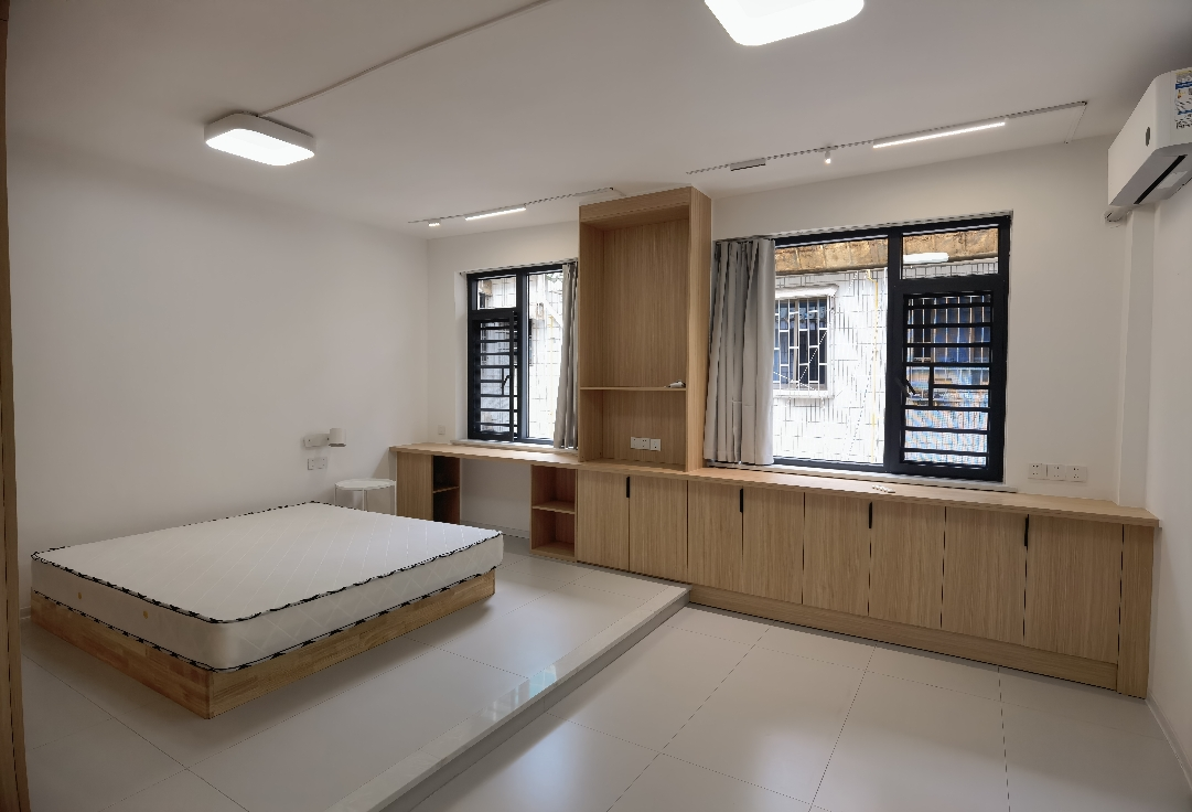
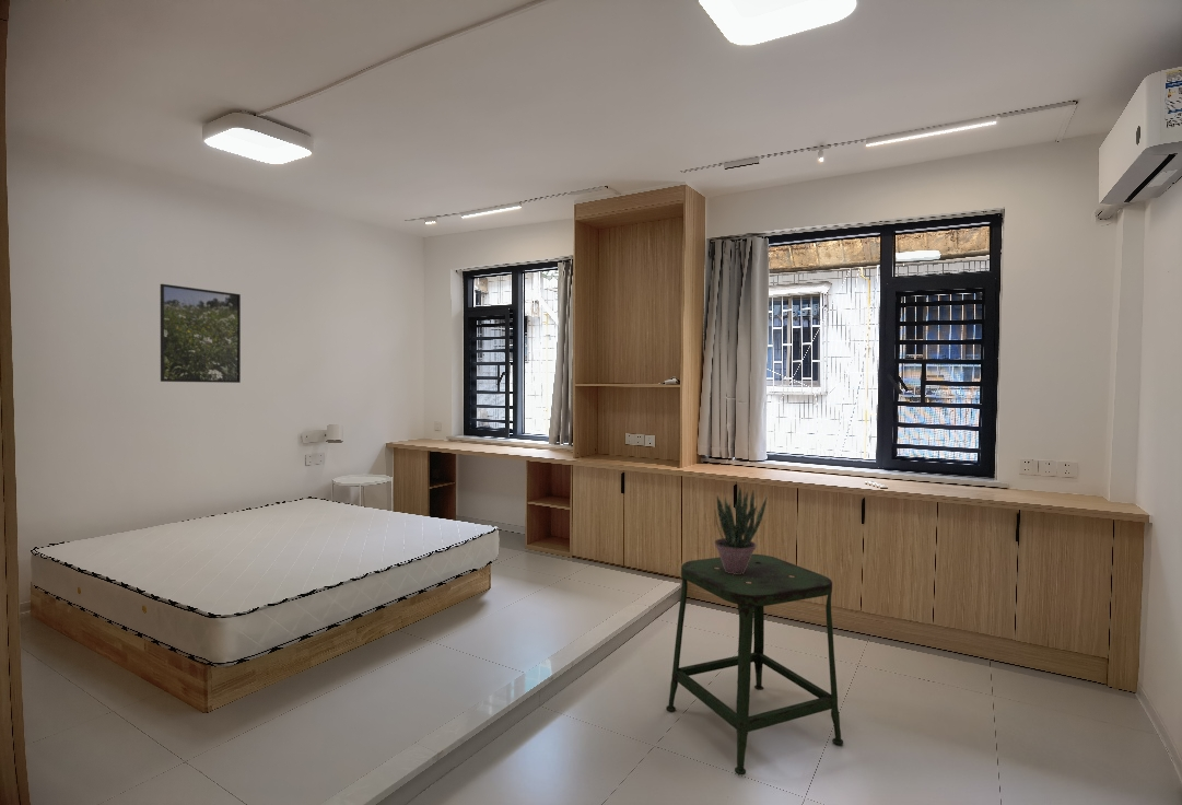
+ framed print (201, 336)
+ stool (750, 649)
+ potted plant (738, 528)
